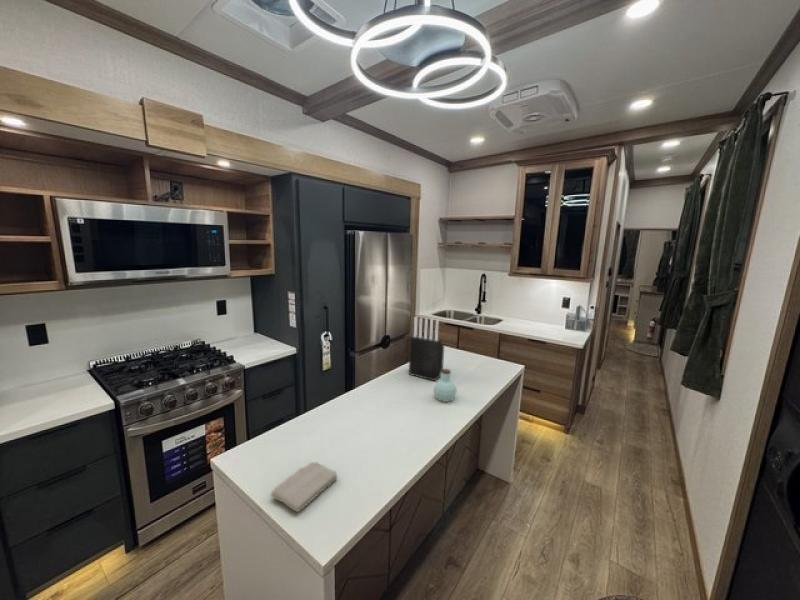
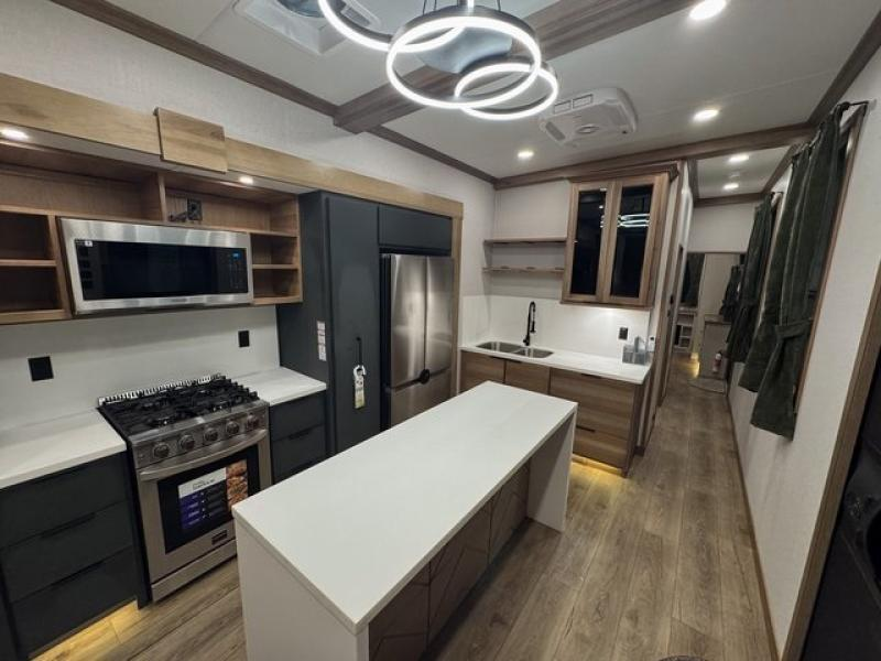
- knife block (427, 346)
- jar (445, 384)
- washcloth (306, 483)
